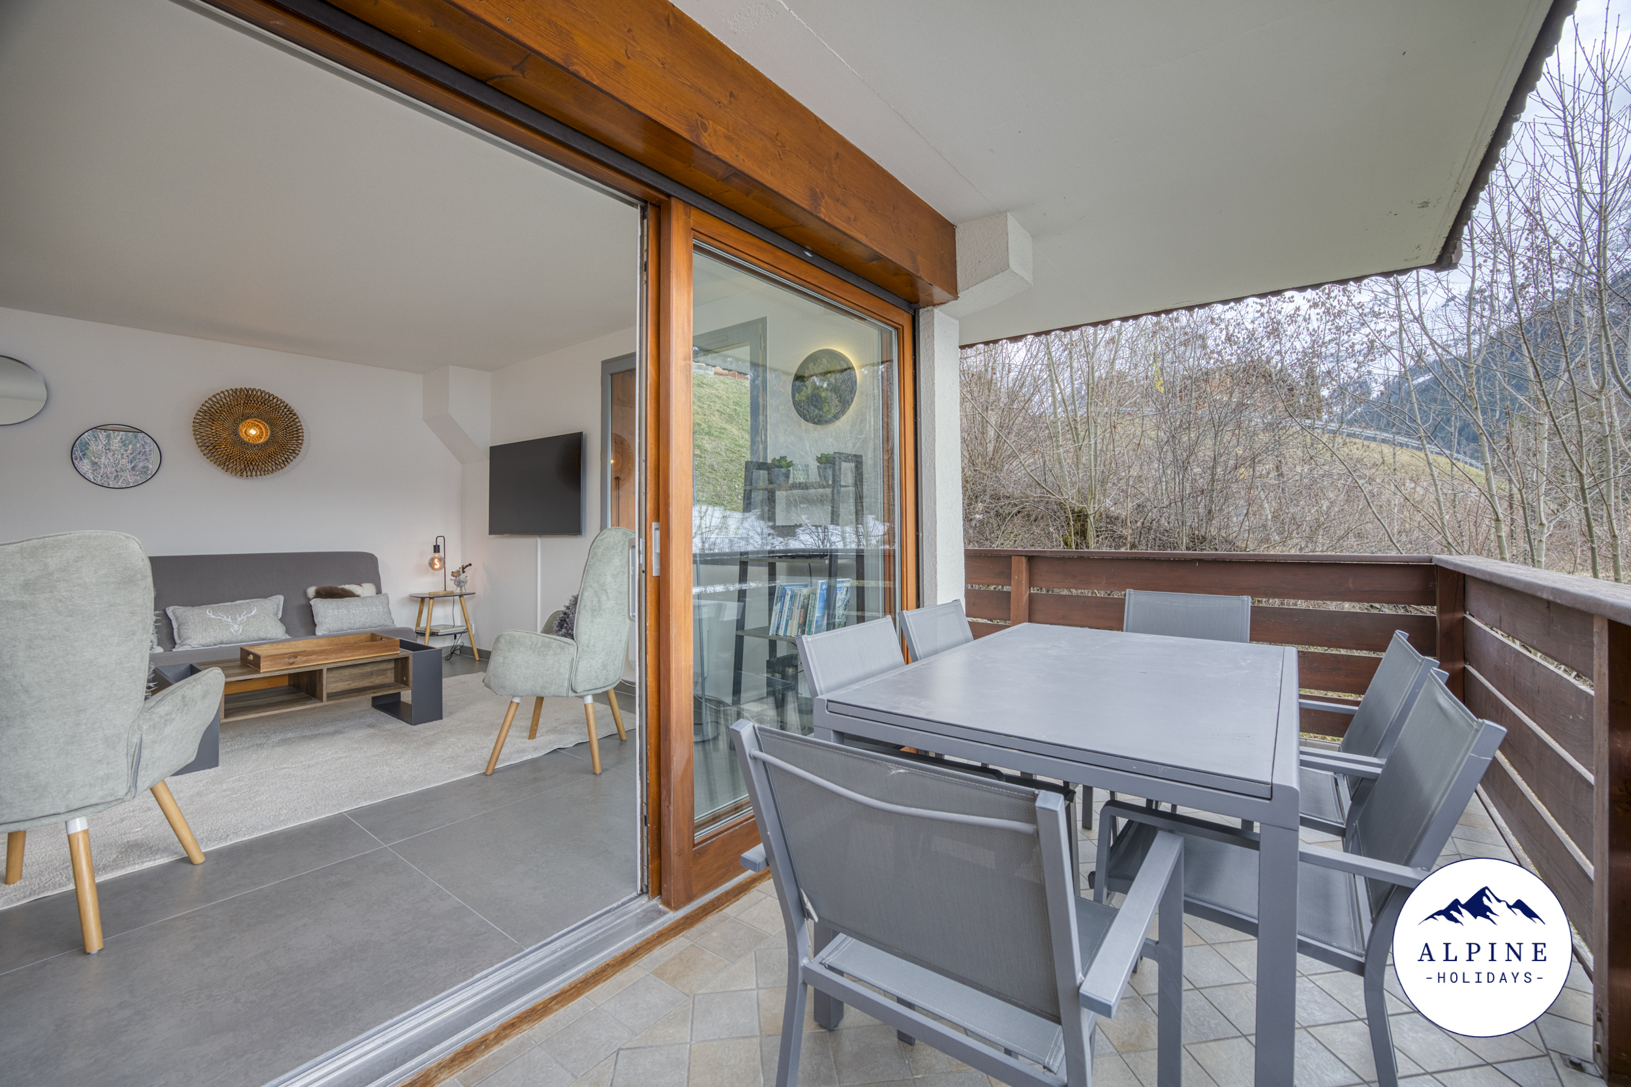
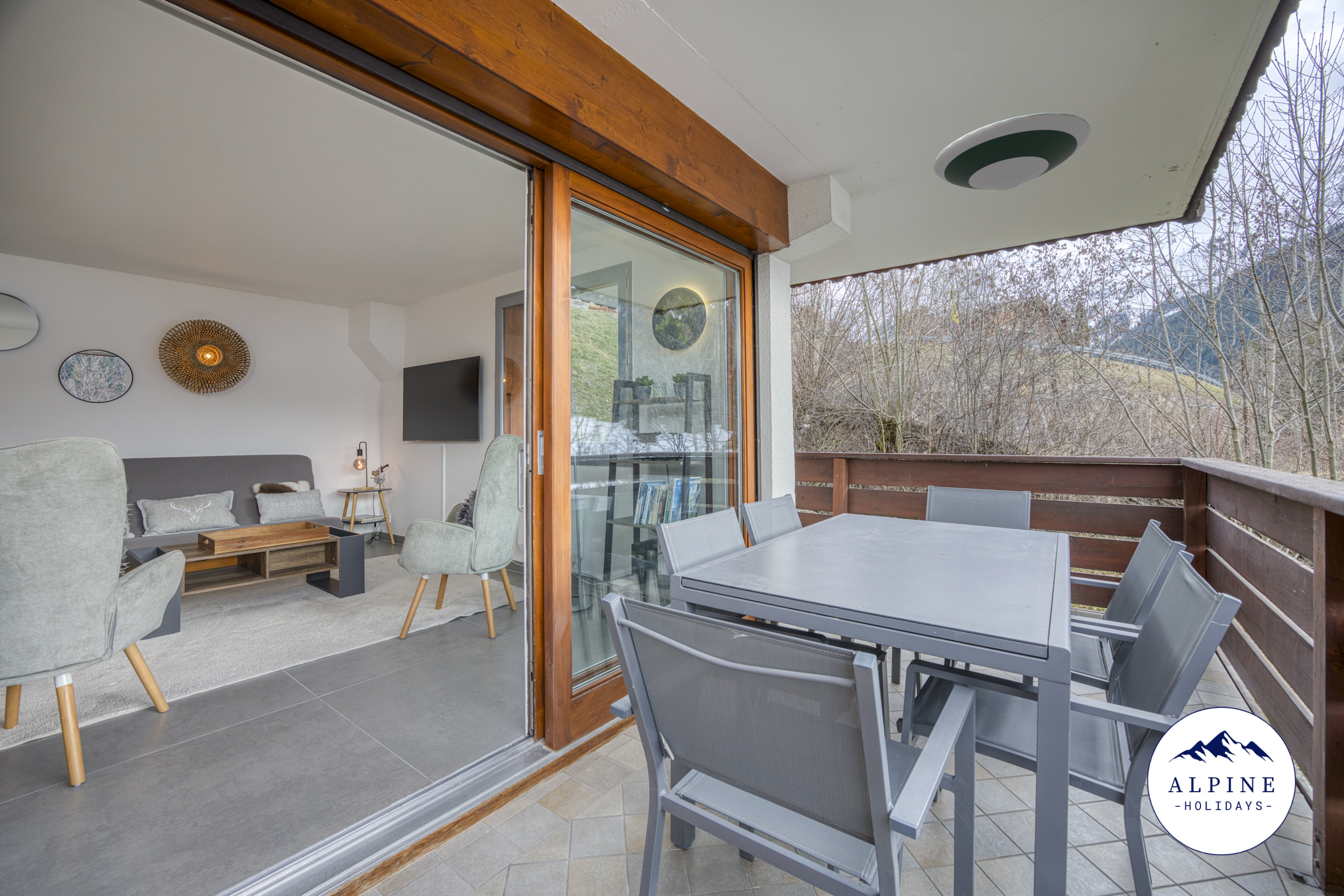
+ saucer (1007, 168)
